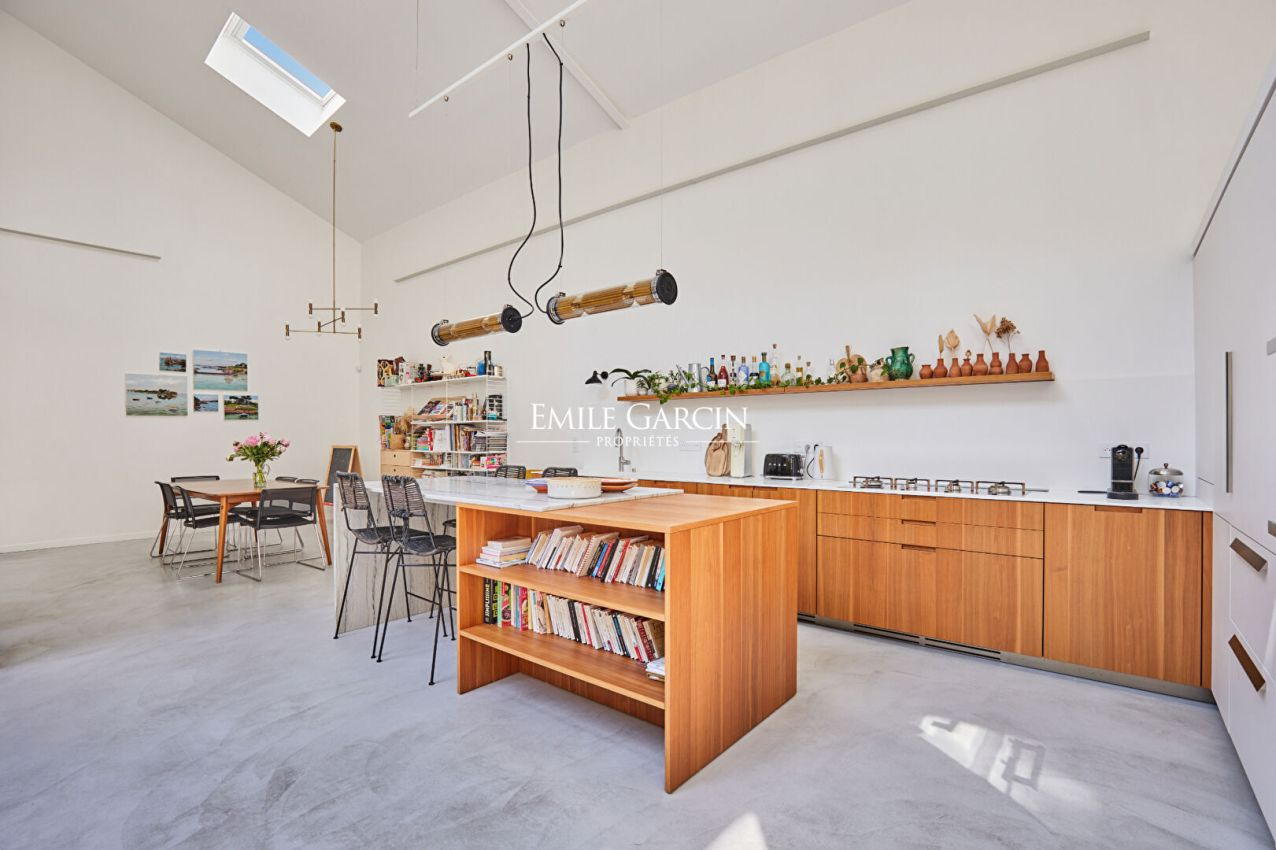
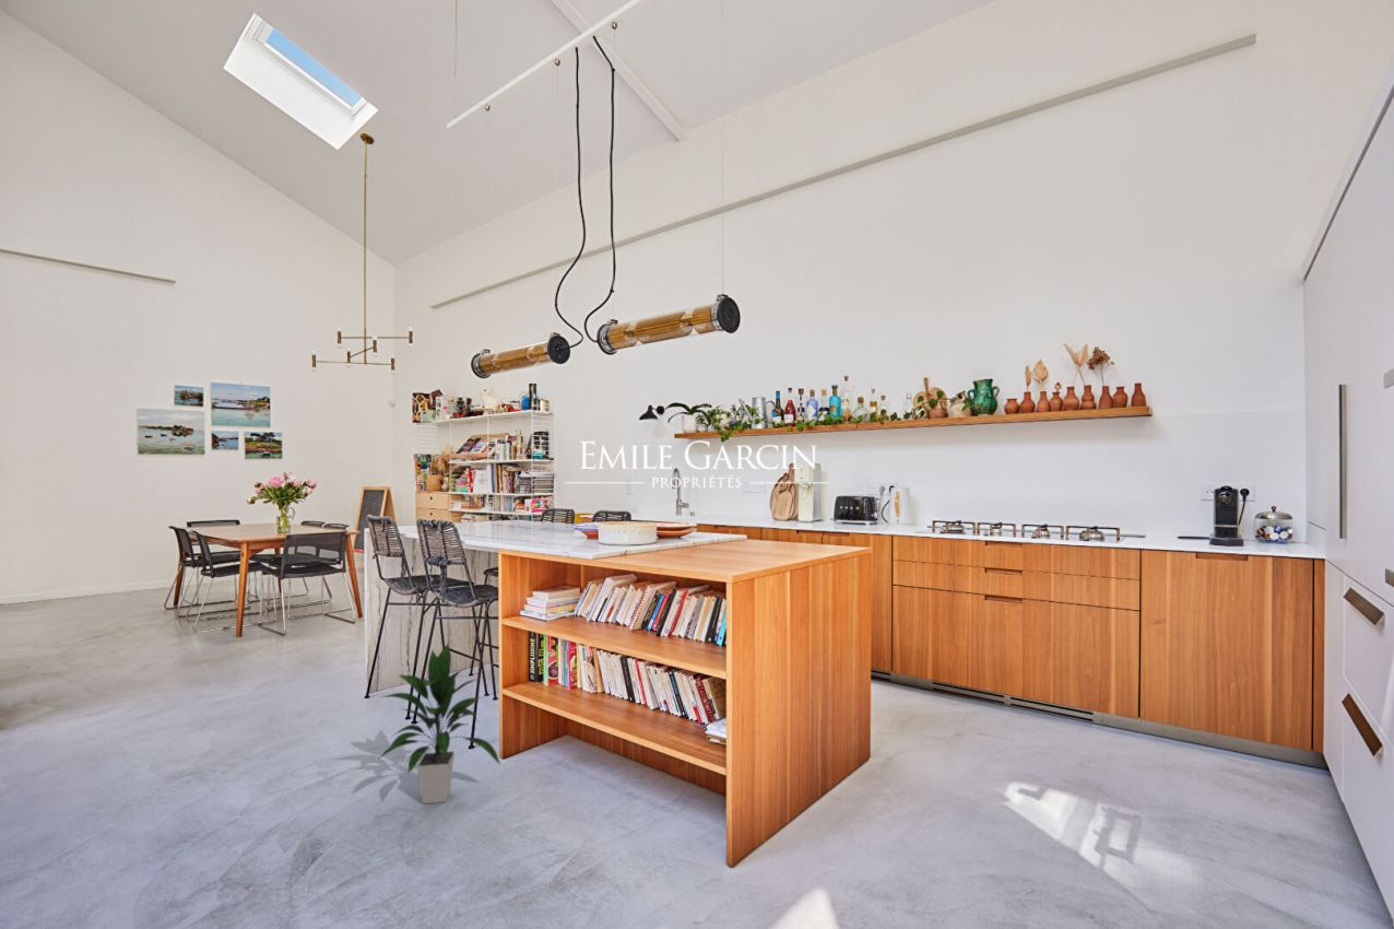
+ indoor plant (439, 725)
